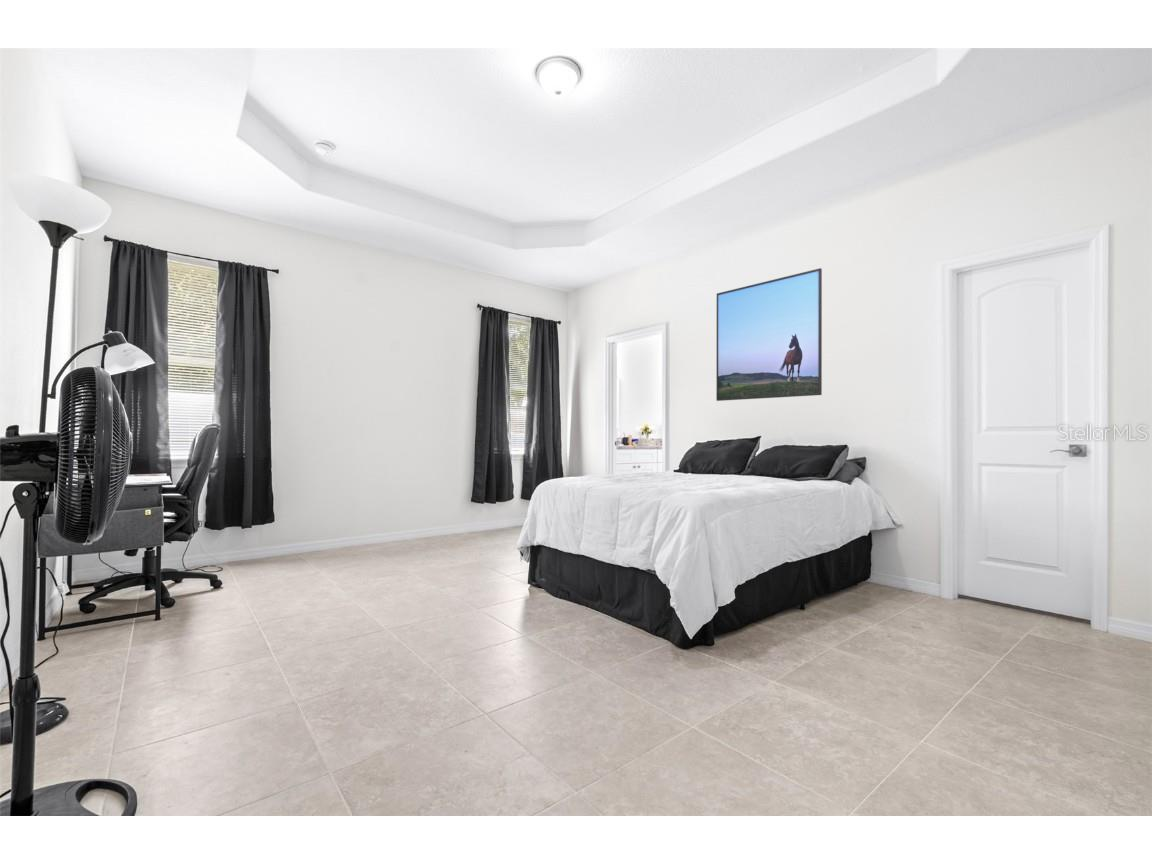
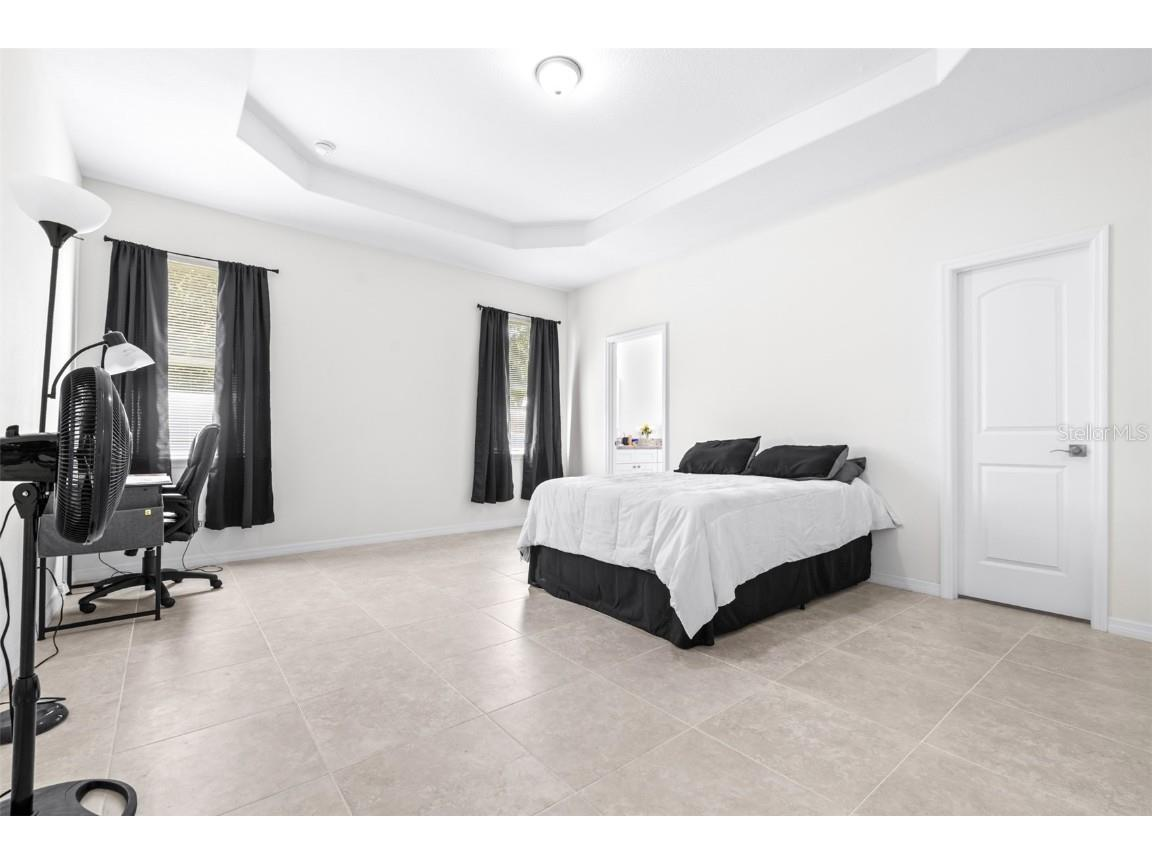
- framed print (764, 340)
